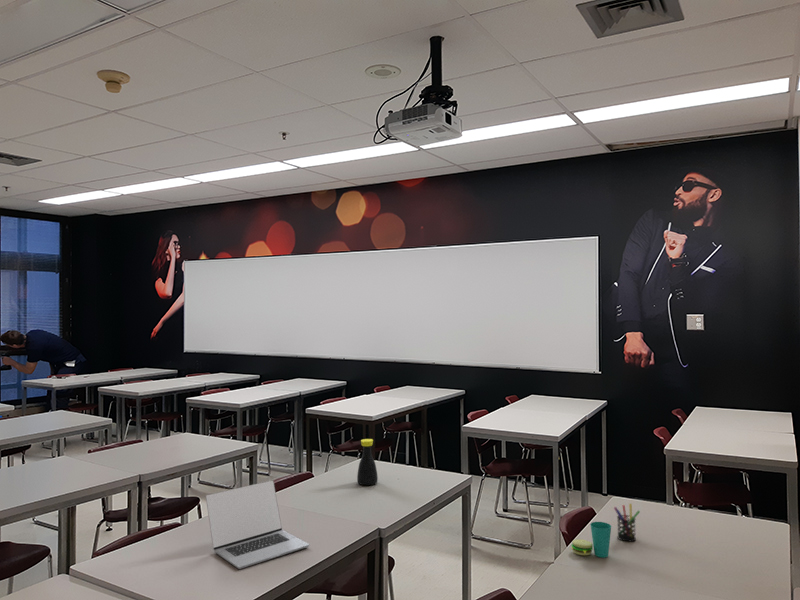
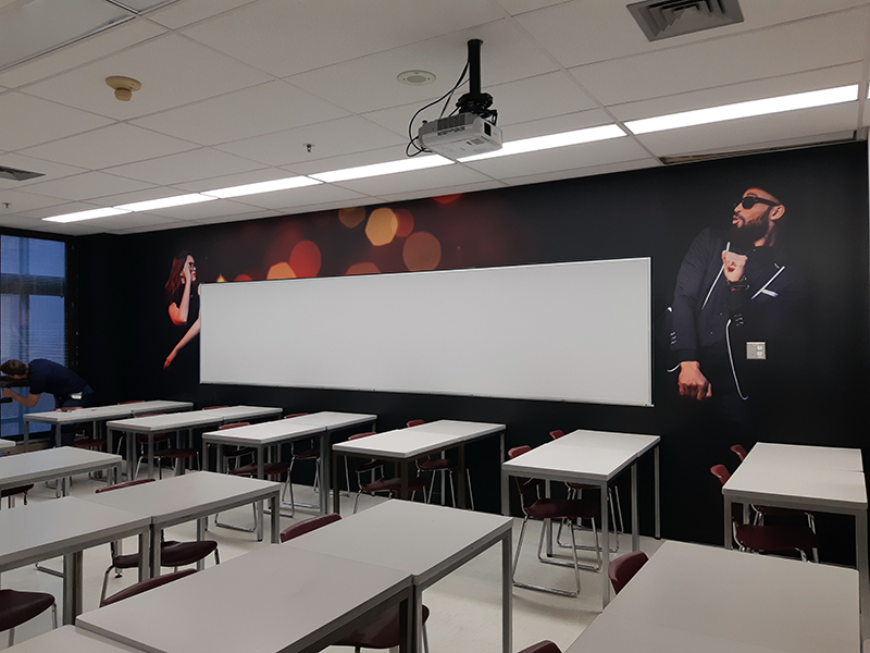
- laptop (257, 521)
- cup (592, 538)
- bottle (367, 461)
- pen holder (628, 521)
